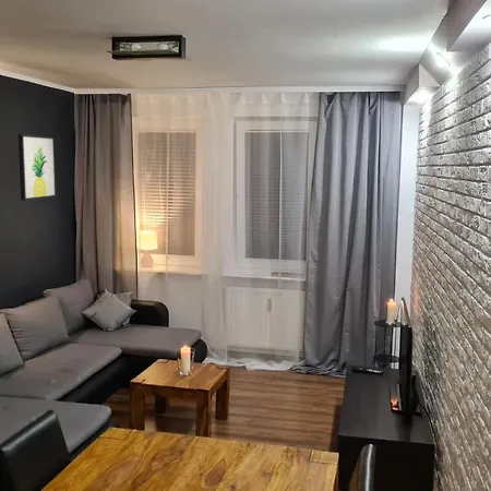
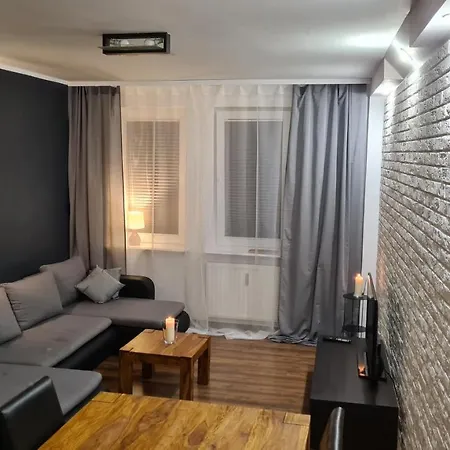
- wall art (38, 167)
